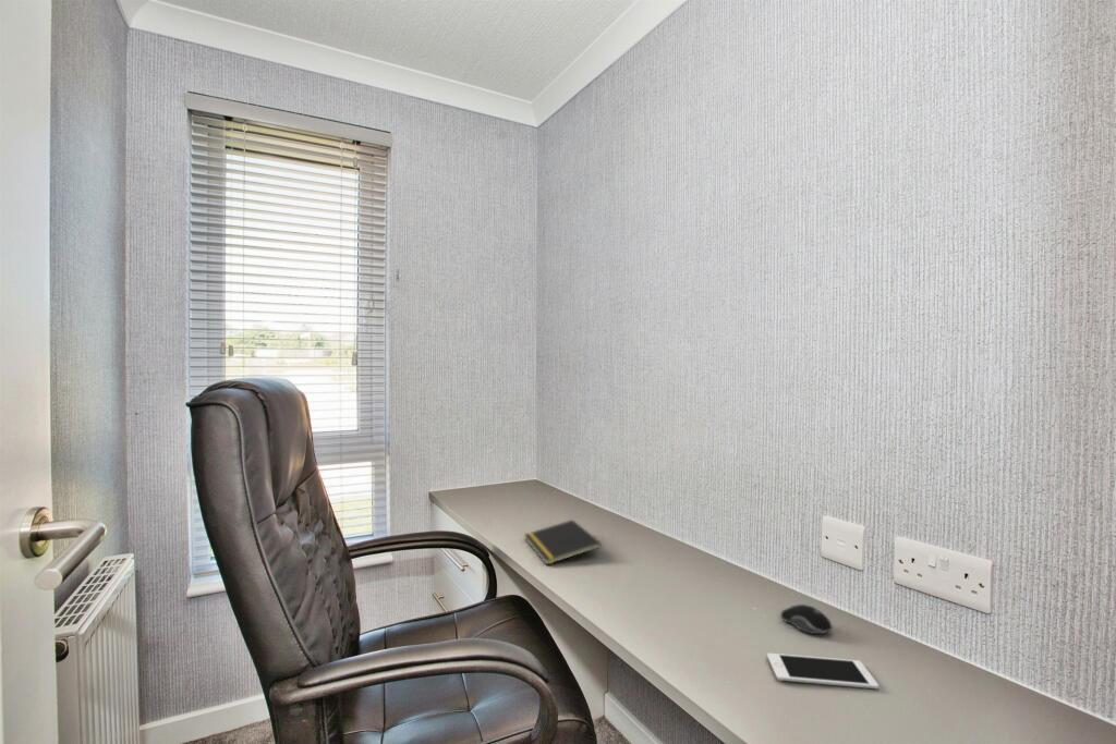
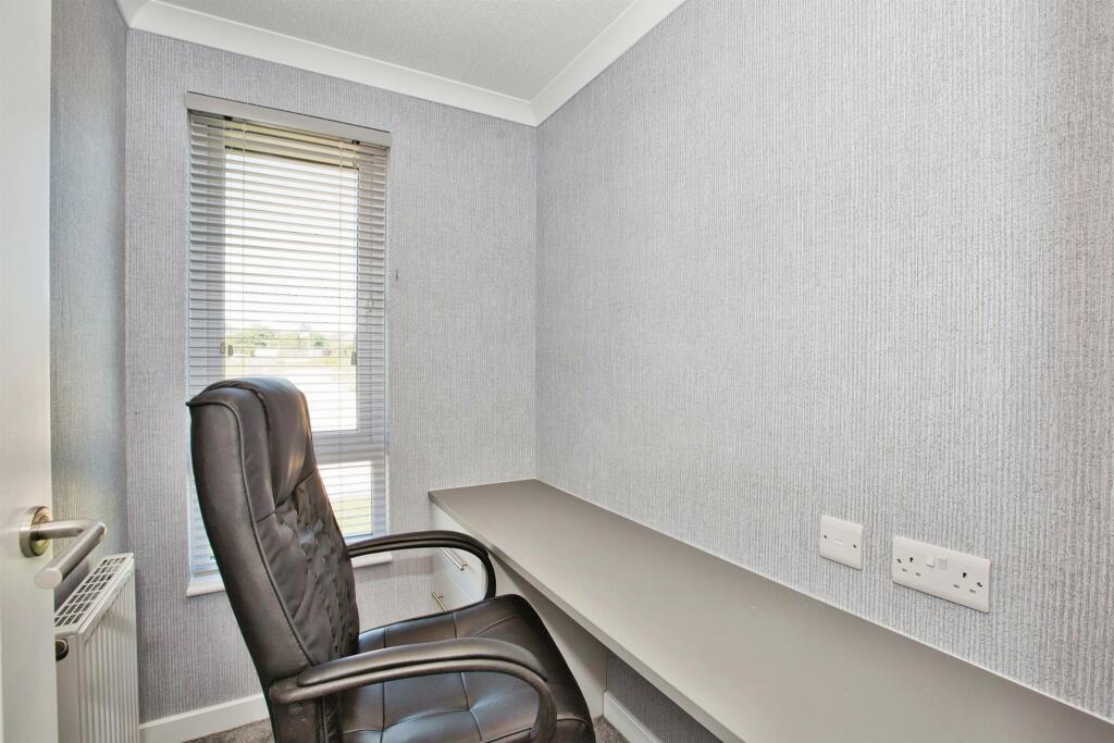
- cell phone (820, 670)
- notepad (560, 540)
- computer mouse (806, 615)
